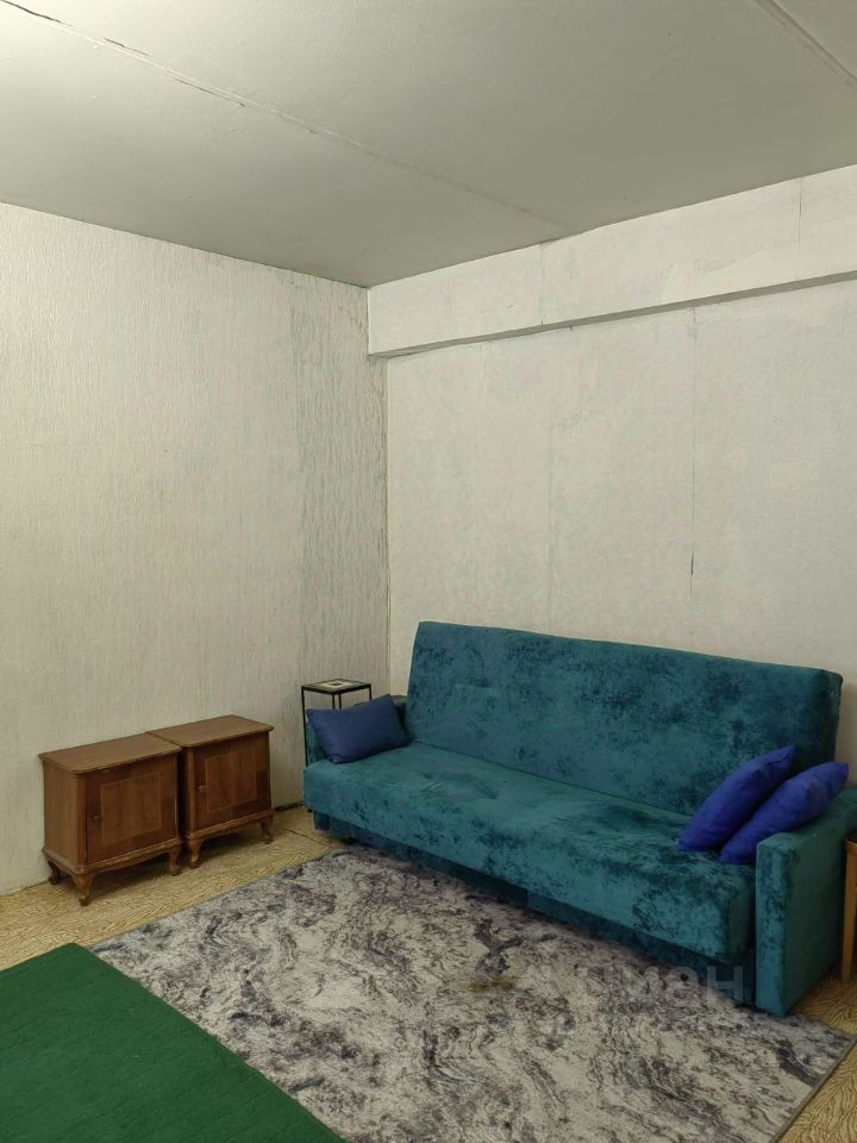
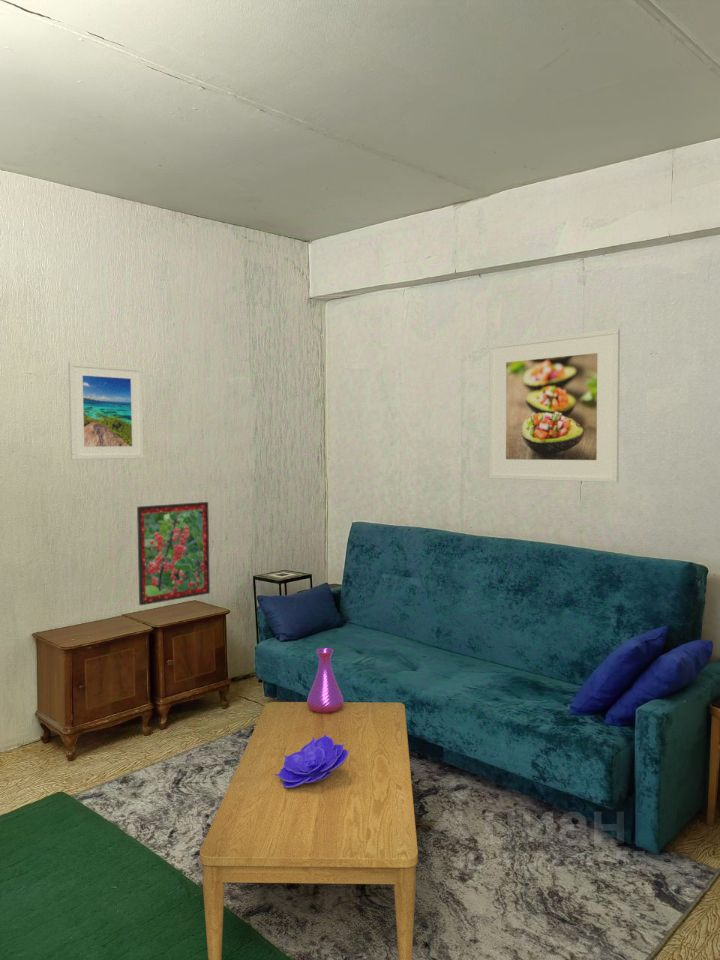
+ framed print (174, 551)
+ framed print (107, 411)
+ coffee table (324, 817)
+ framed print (549, 409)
+ decorative bowl (310, 759)
+ vase (325, 679)
